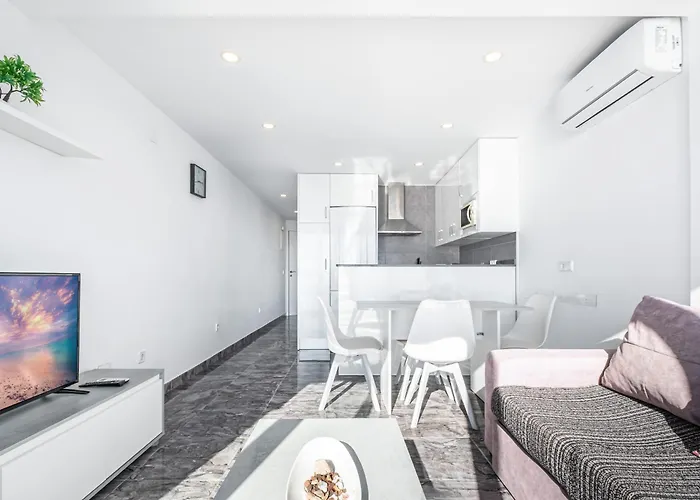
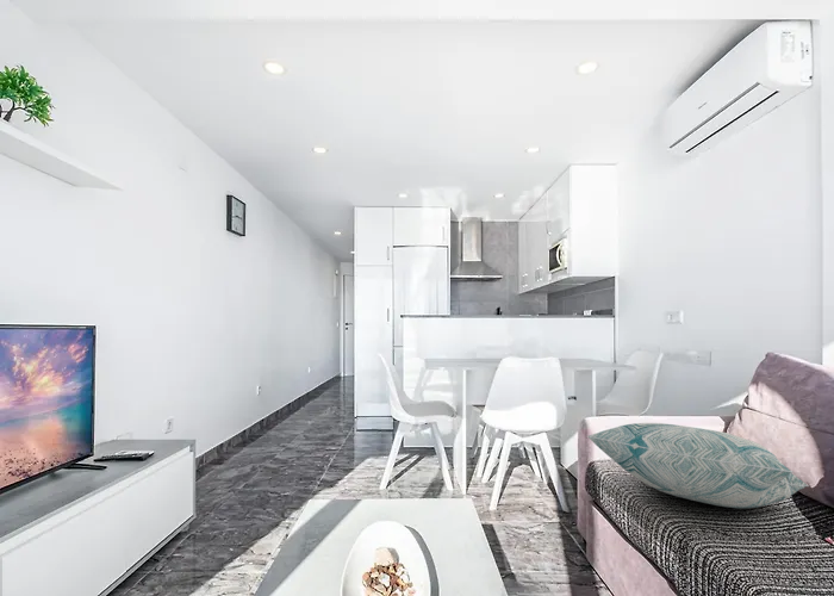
+ decorative pillow (695, 465)
